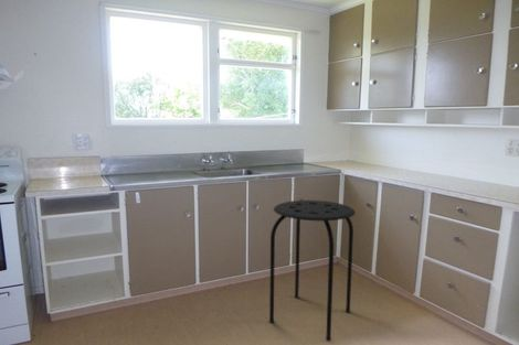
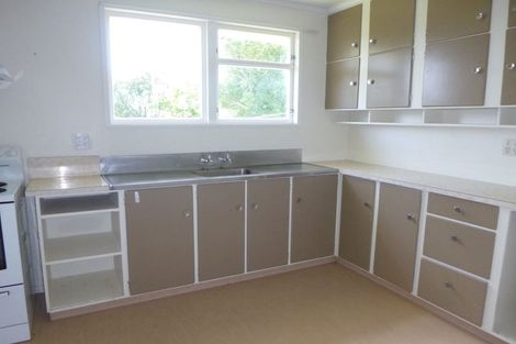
- stool (298, 262)
